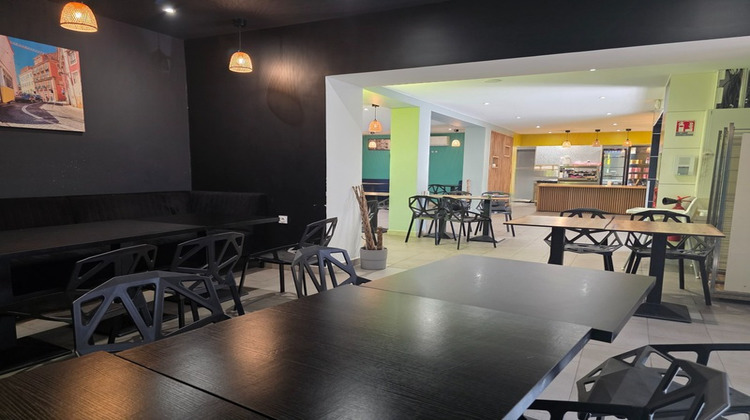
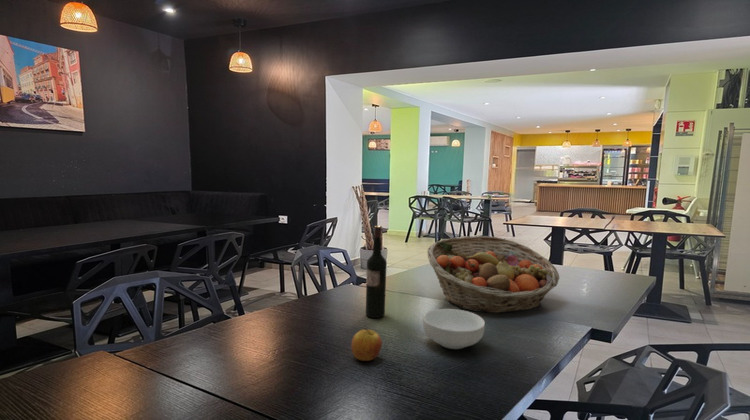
+ wine bottle (376, 271)
+ fruit basket (490, 272)
+ cereal bowl (453, 330)
+ apple (366, 342)
